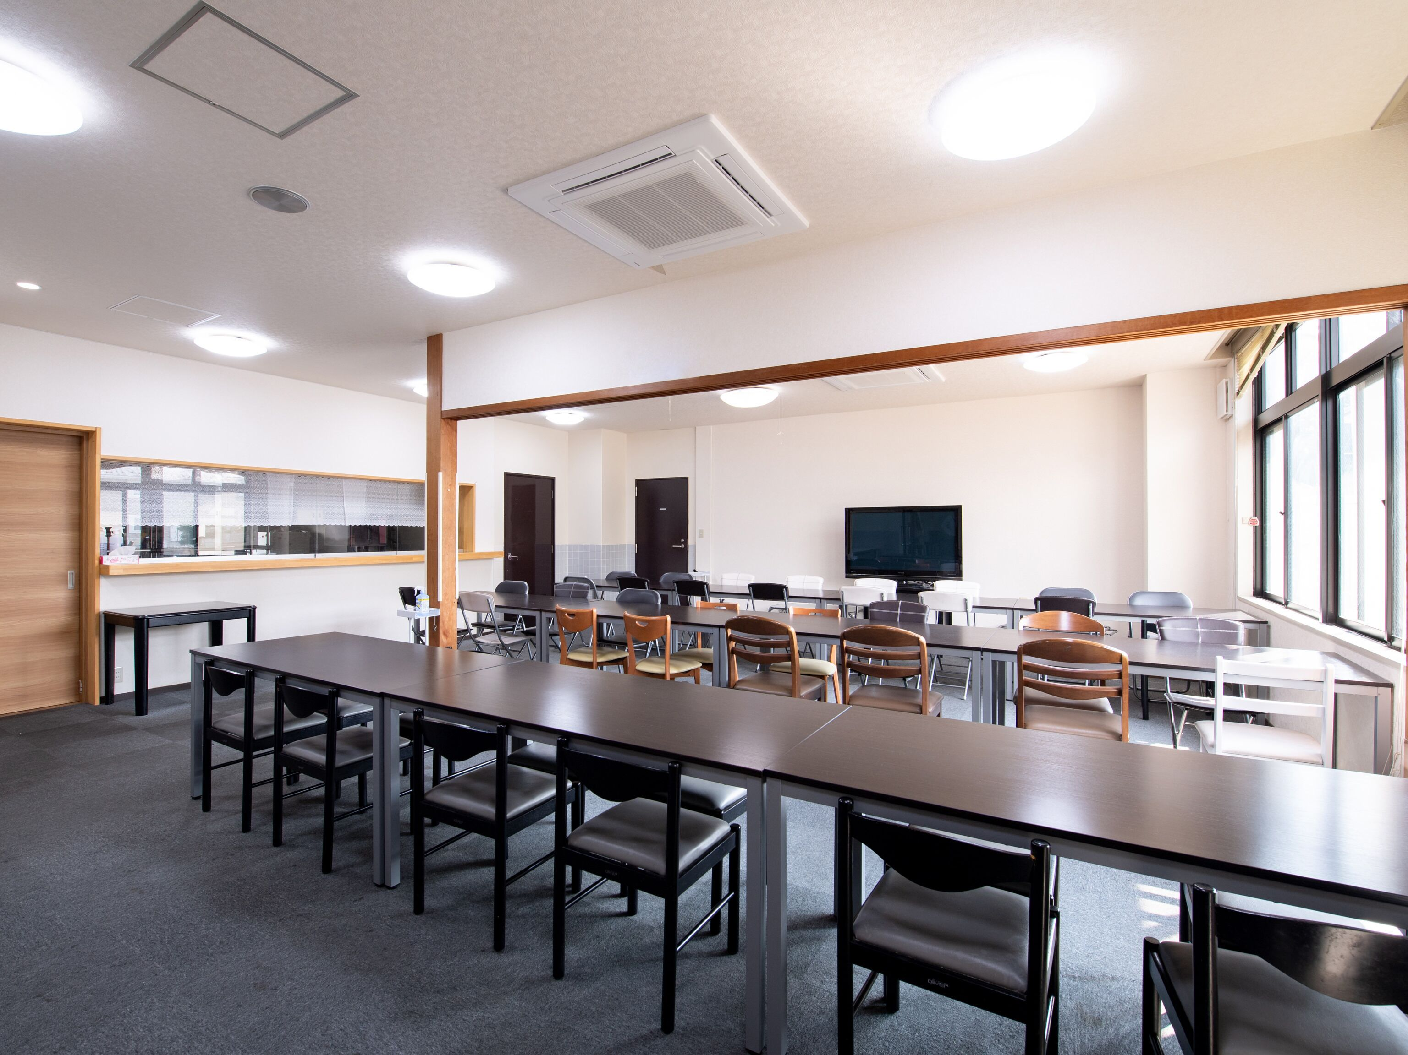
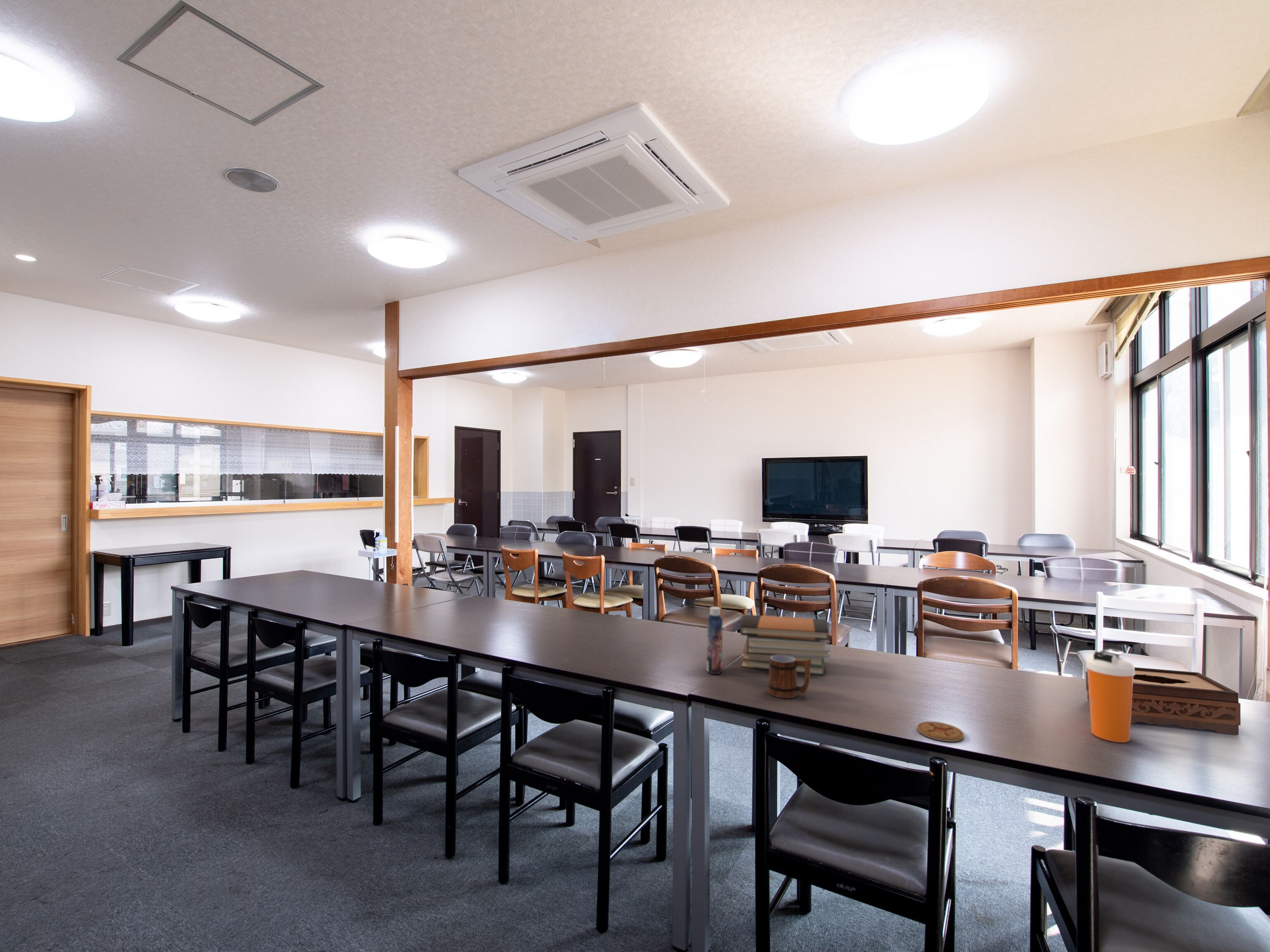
+ tissue box (1157, 696)
+ coaster (940, 731)
+ mug (789, 675)
+ shaker bottle (1110, 694)
+ book stack (785, 643)
+ bottle (714, 639)
